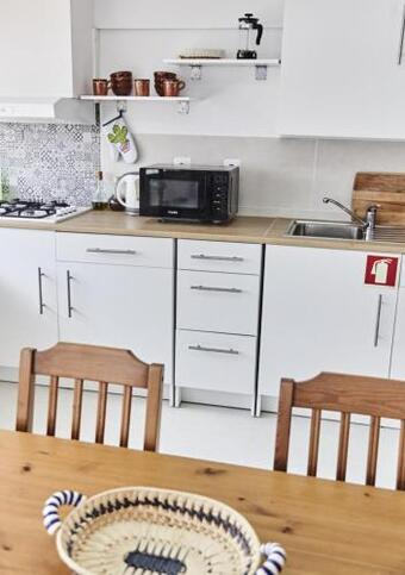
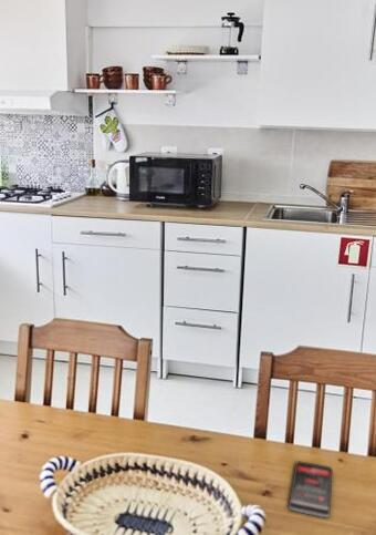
+ smartphone (311, 487)
